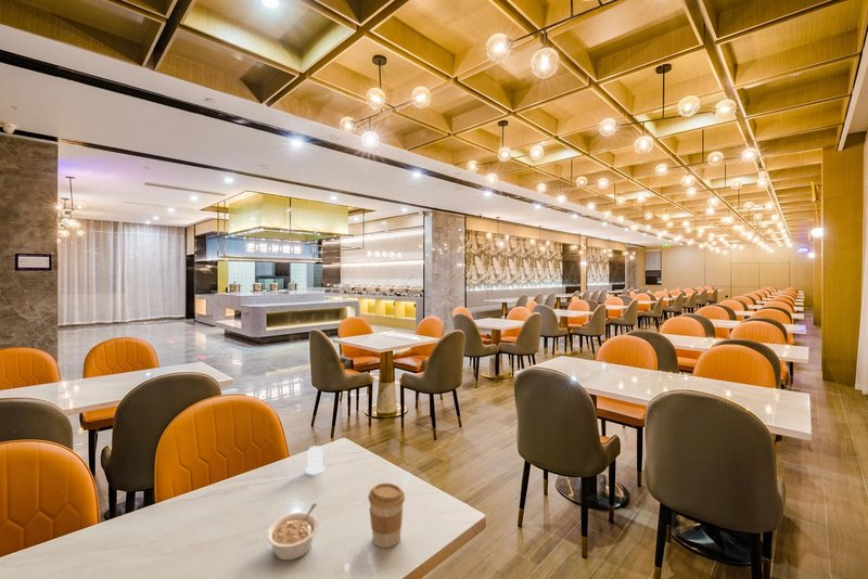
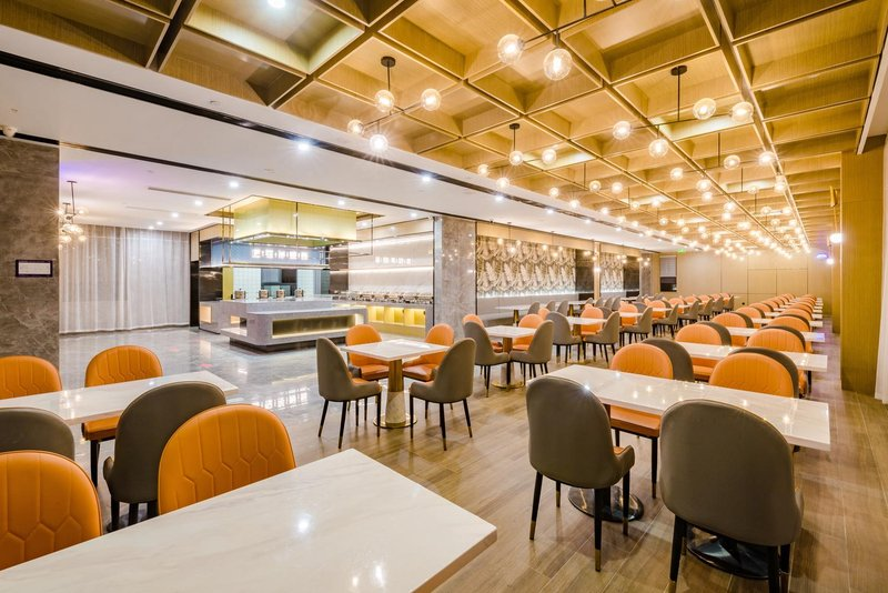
- salt shaker (315, 458)
- coffee cup (386, 513)
- legume (293, 533)
